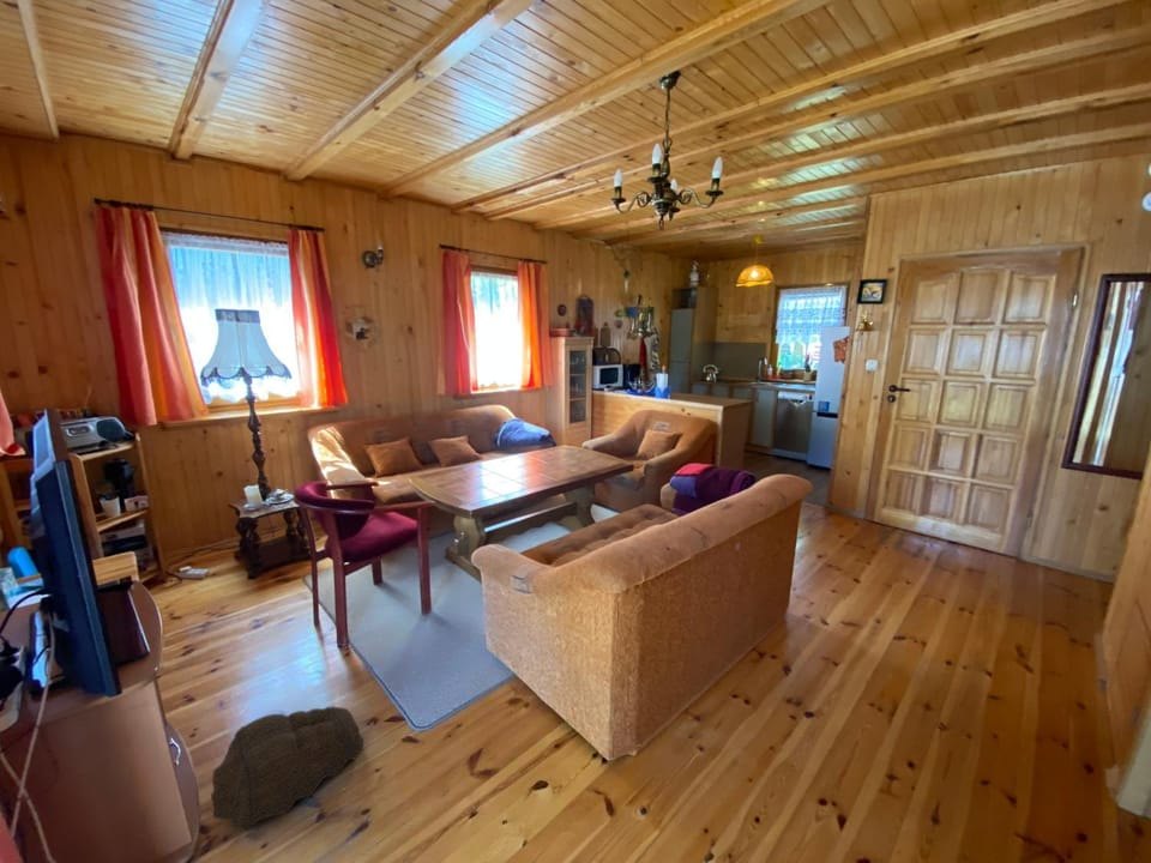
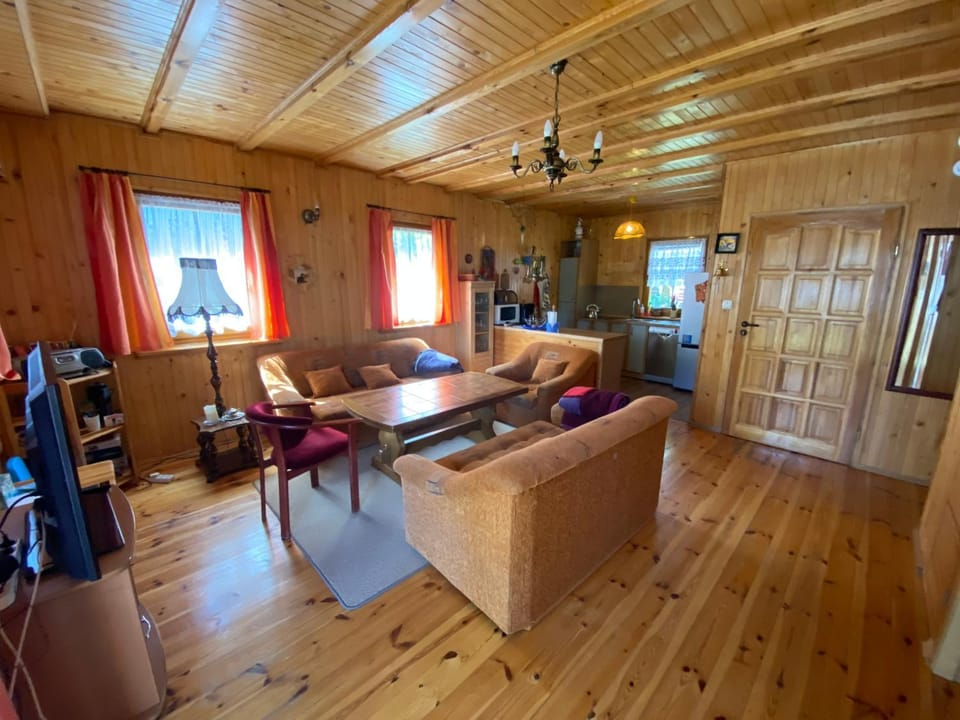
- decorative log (290, 750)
